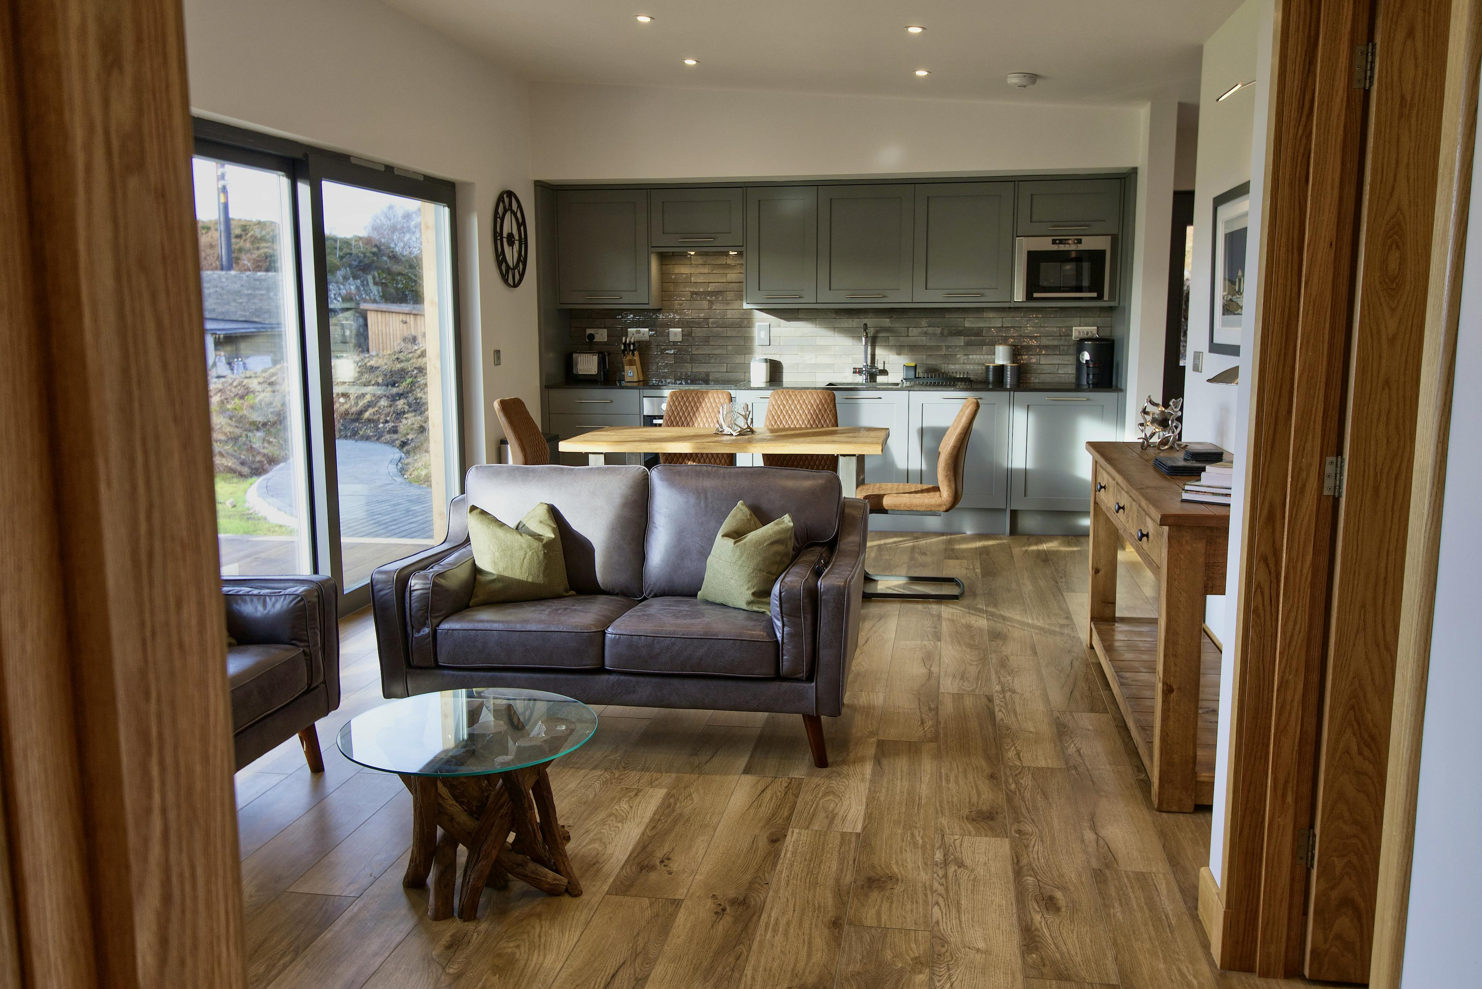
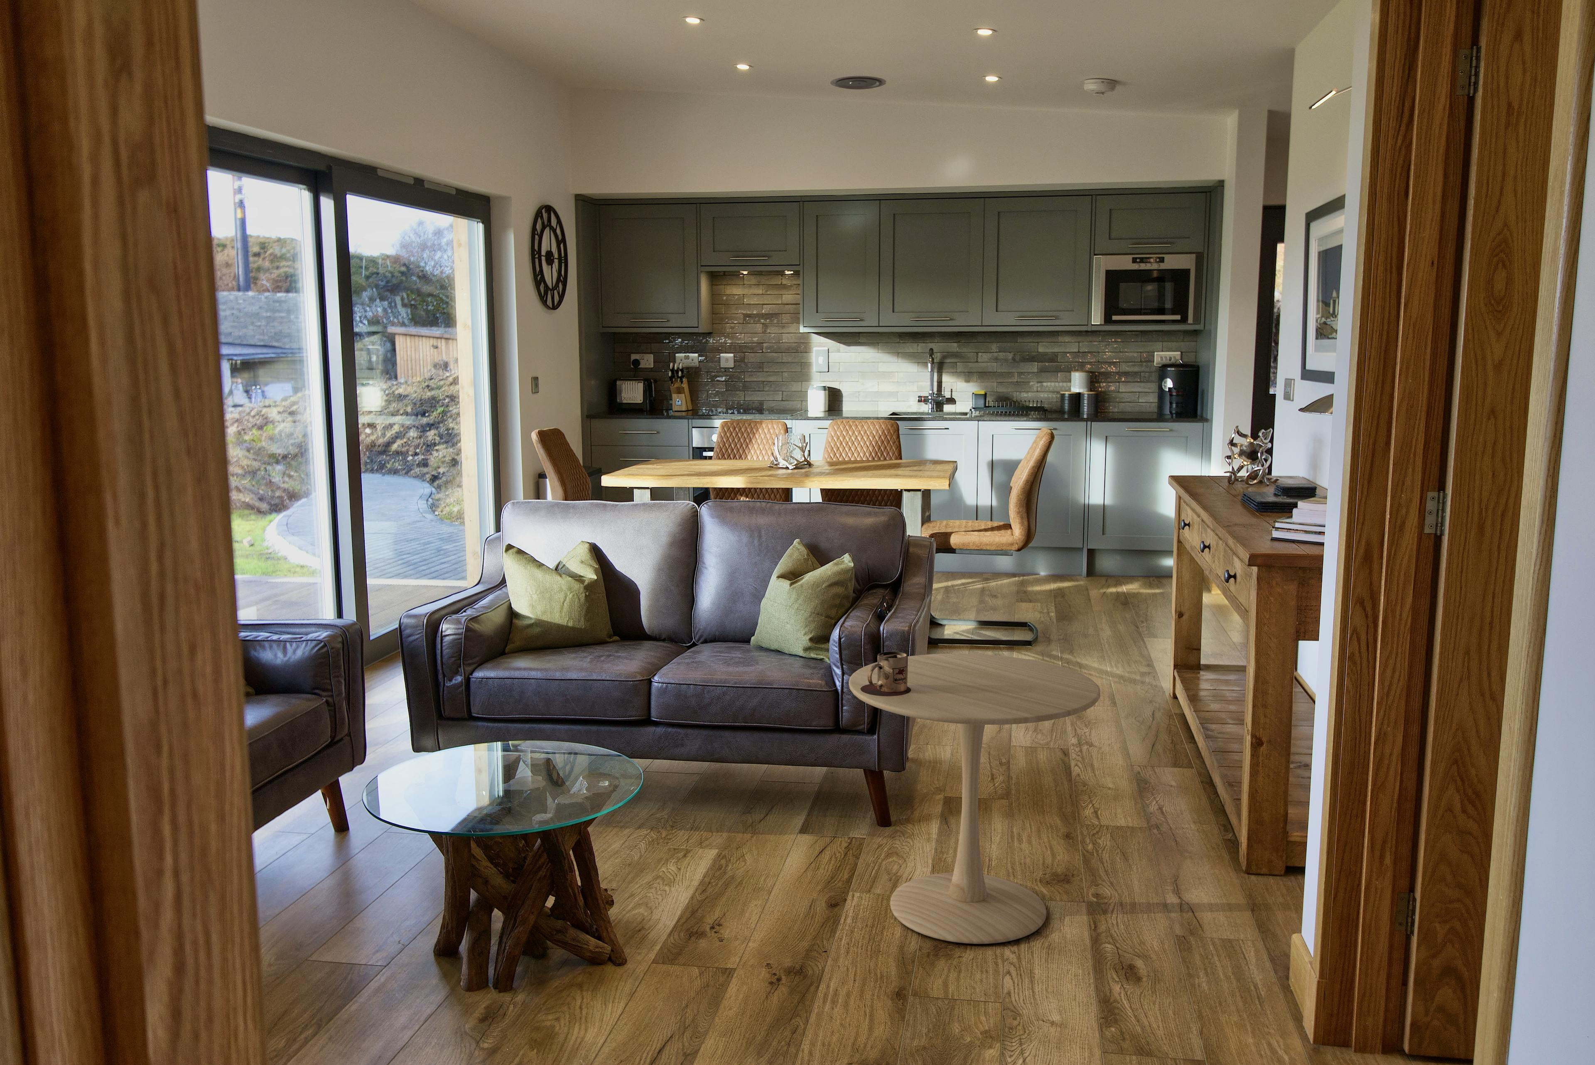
+ mug (885, 672)
+ recessed light (858, 80)
+ side table (970, 796)
